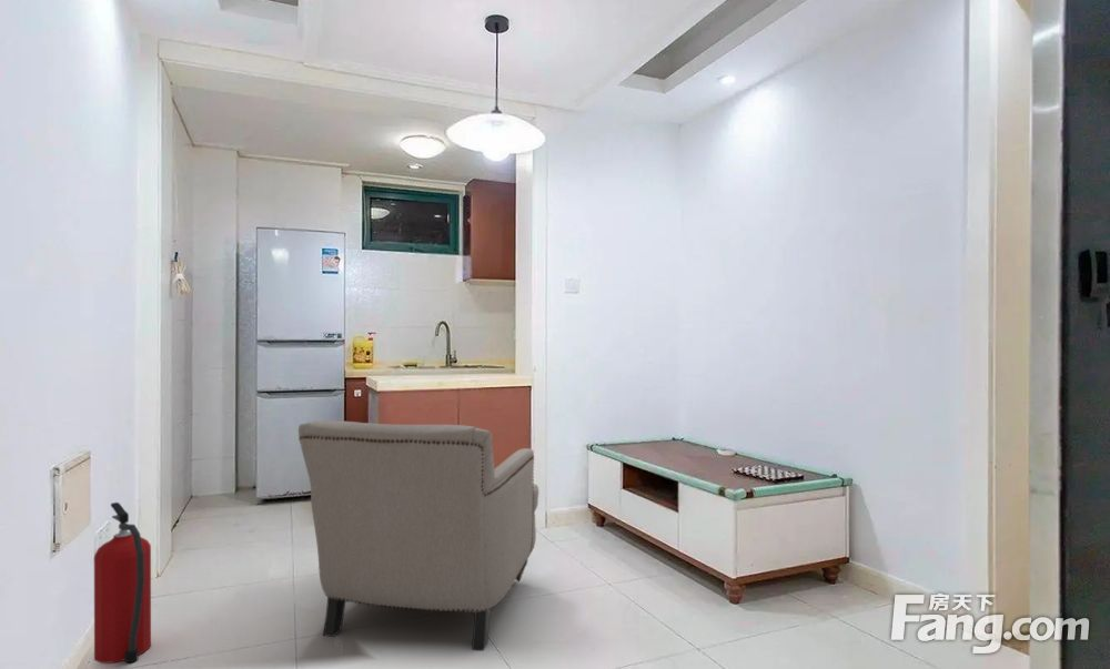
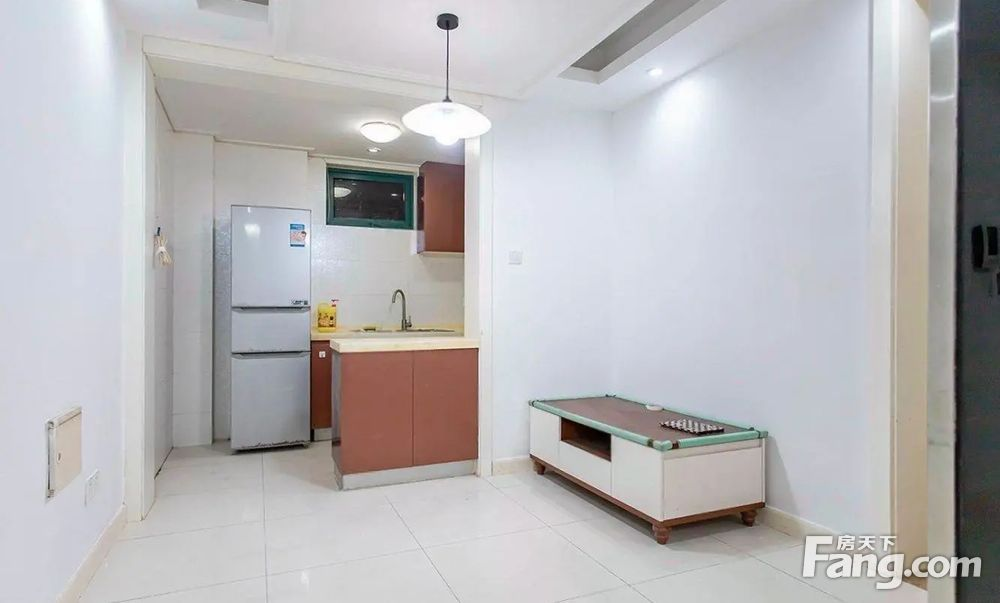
- fire extinguisher (122, 584)
- chair (430, 509)
